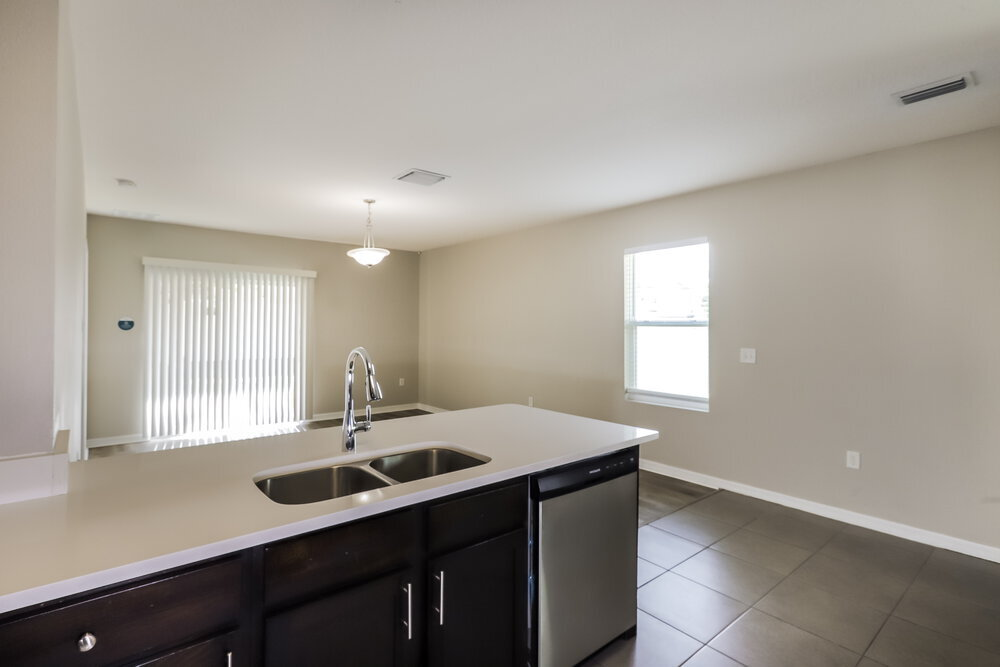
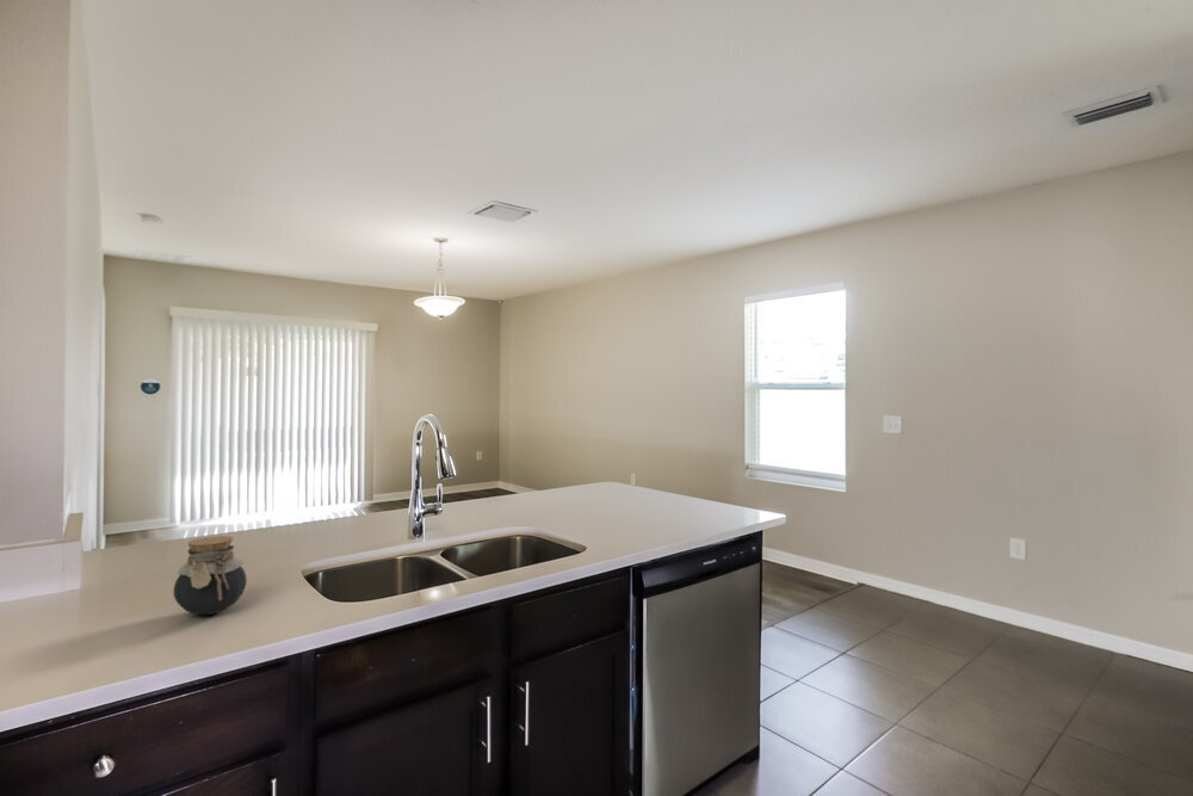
+ jar (209, 576)
